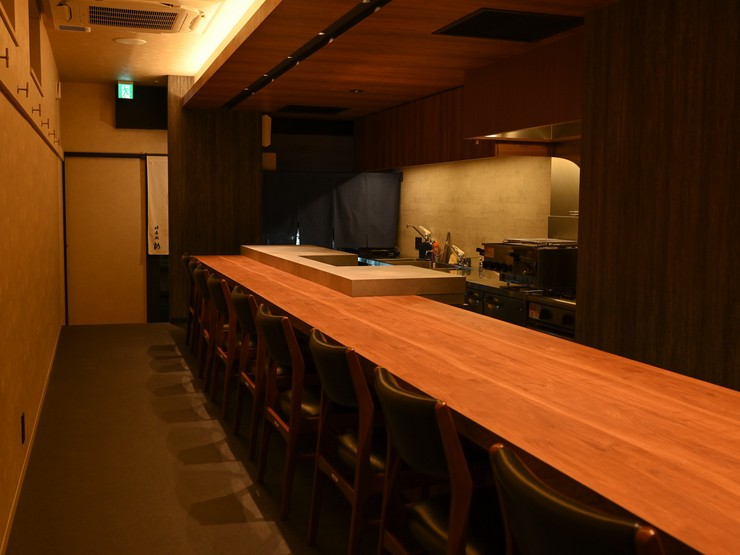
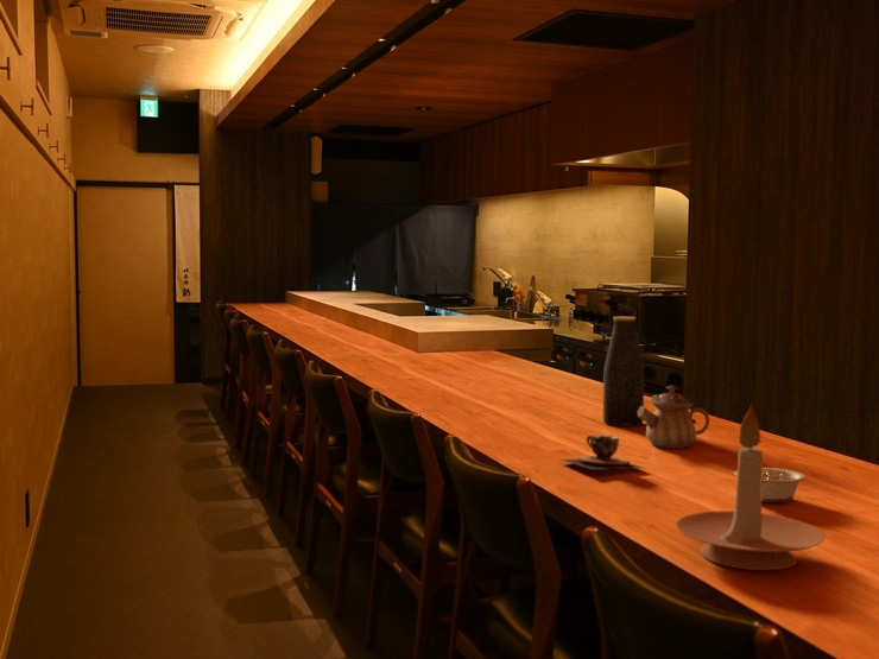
+ bottle (624, 369)
+ teapot (675, 414)
+ legume (765, 483)
+ teacup (601, 451)
+ candle holder (750, 480)
